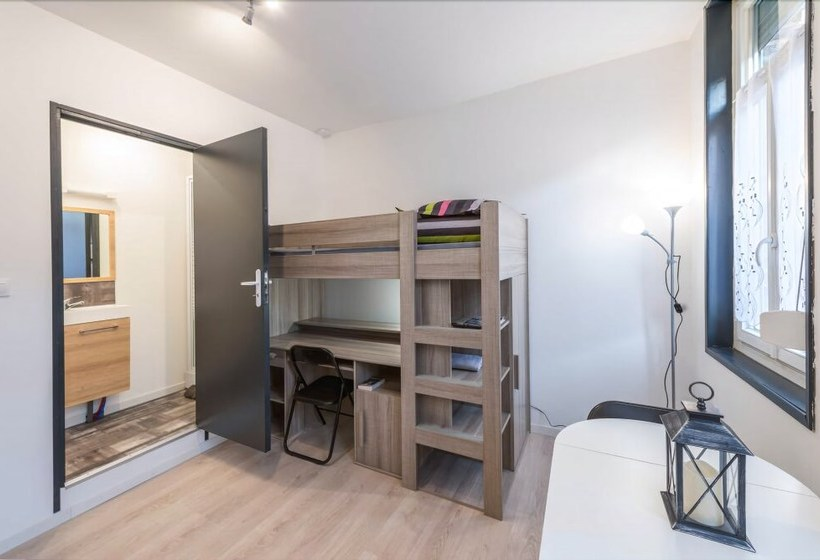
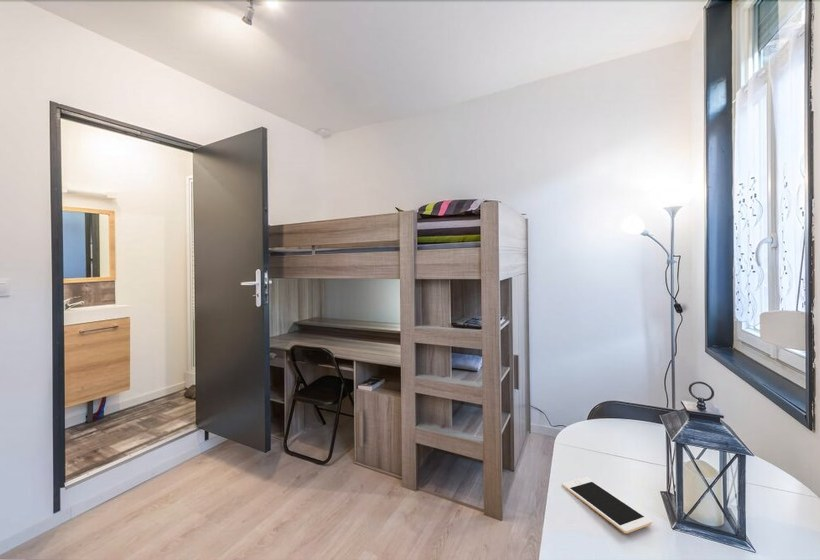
+ cell phone (603, 501)
